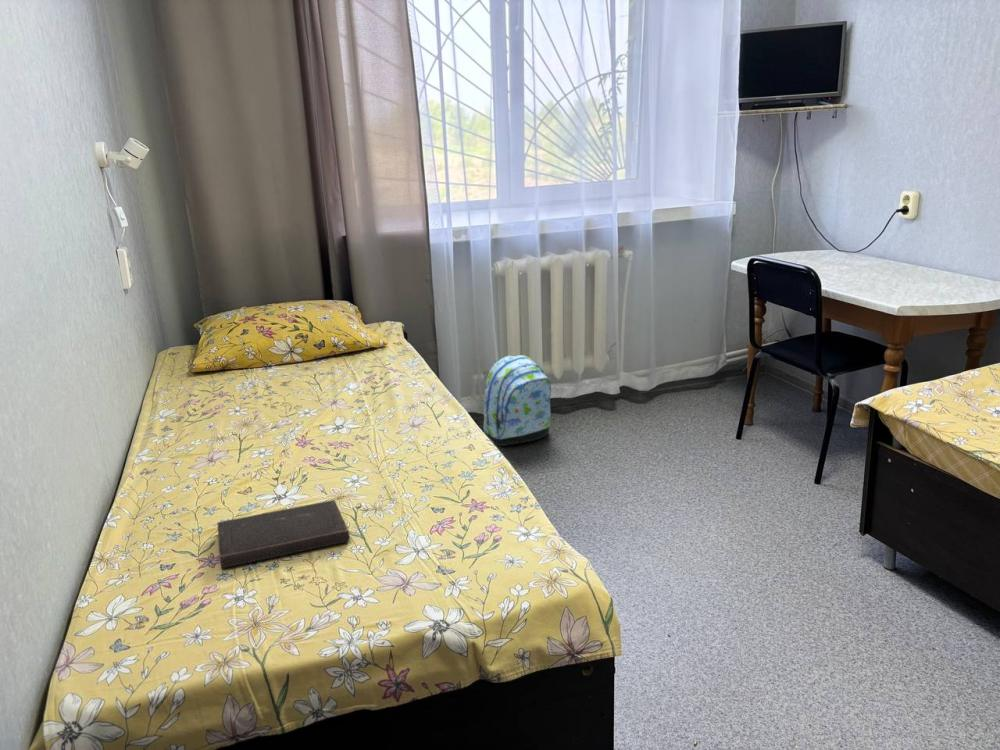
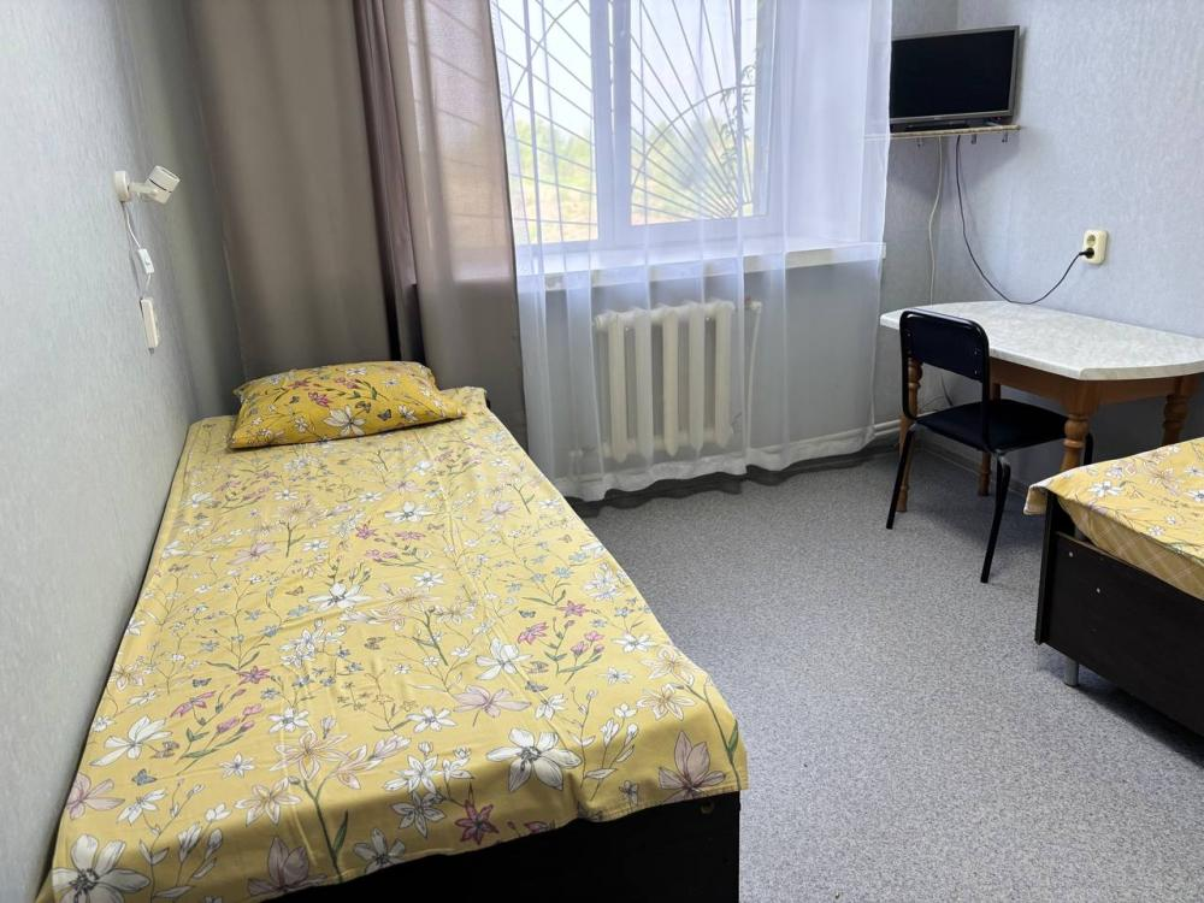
- backpack (518, 399)
- hardcover book (282, 532)
